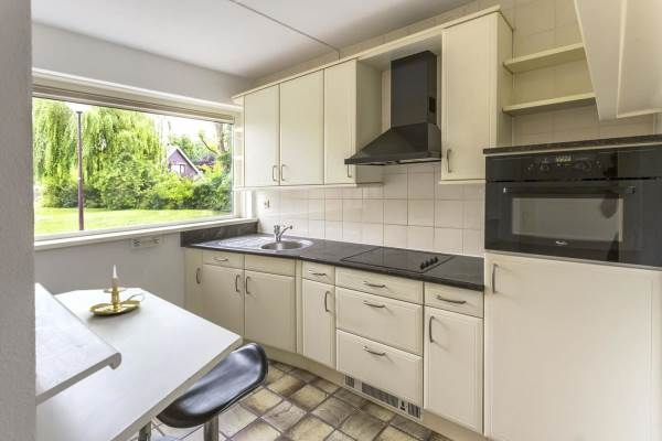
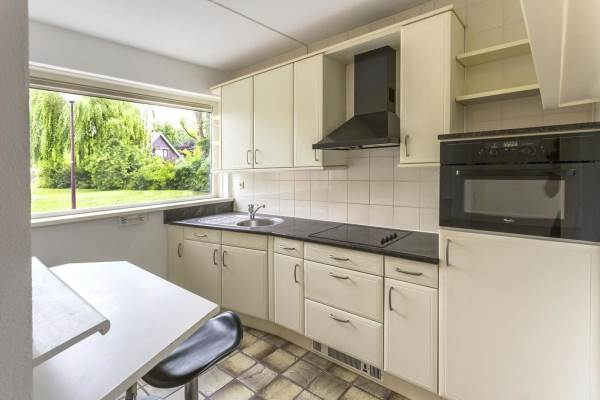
- candle holder (119, 288)
